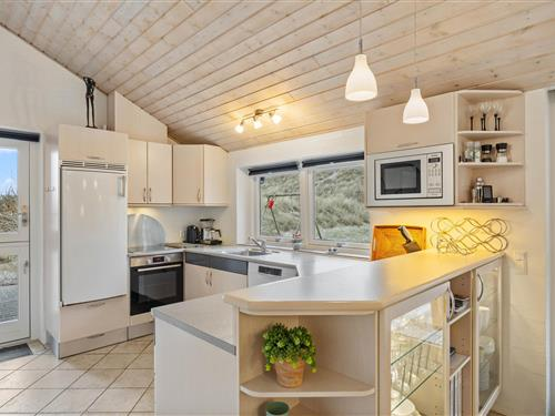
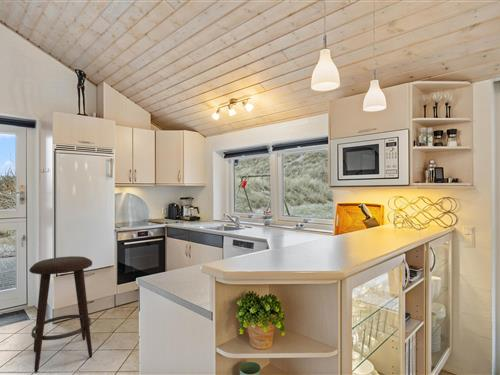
+ stool (65, 315)
